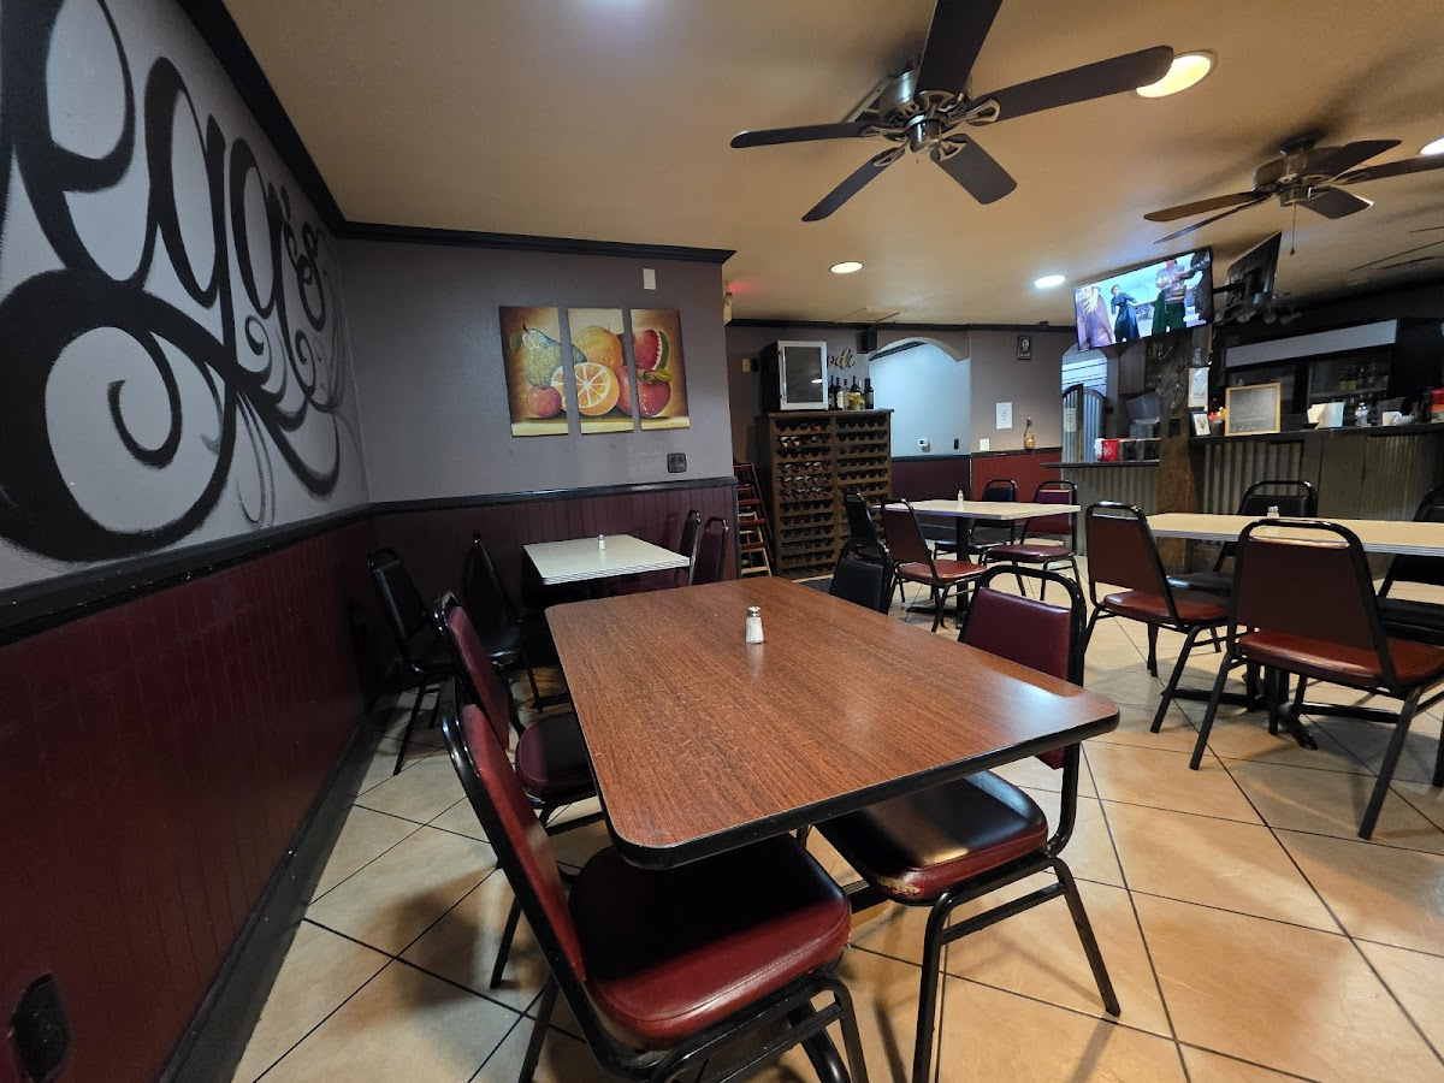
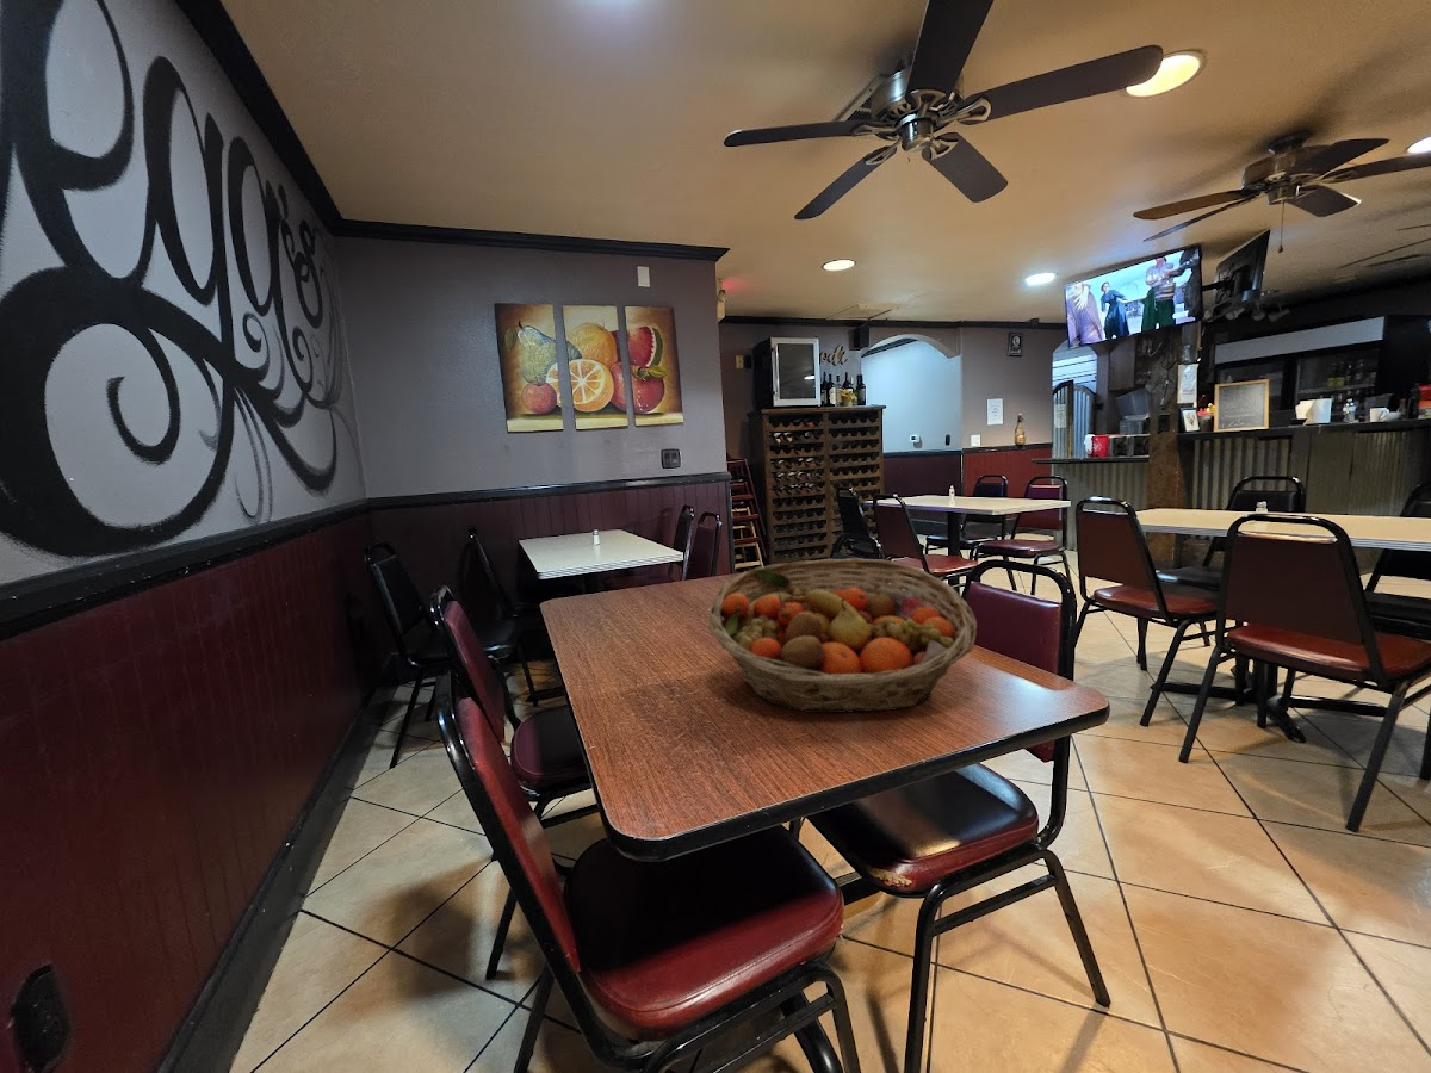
+ fruit basket (836, 627)
